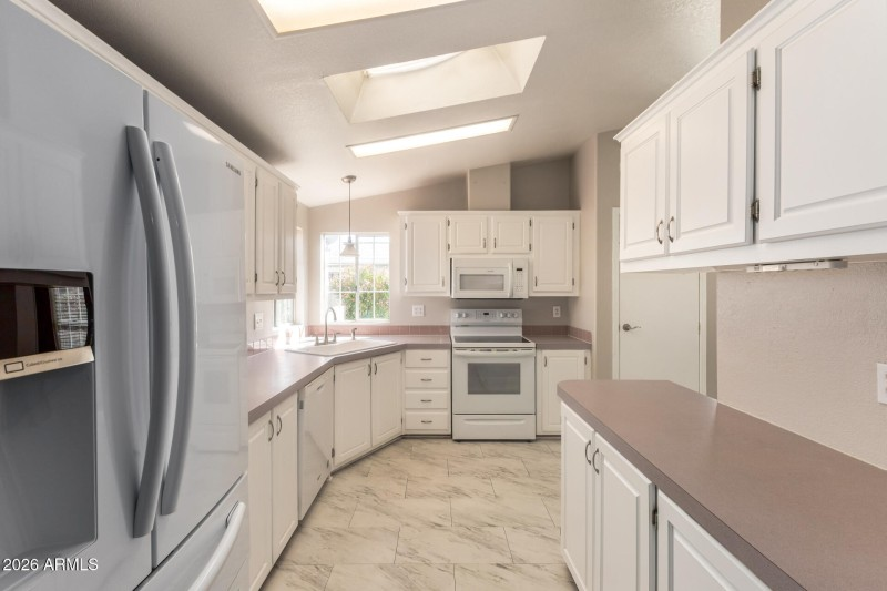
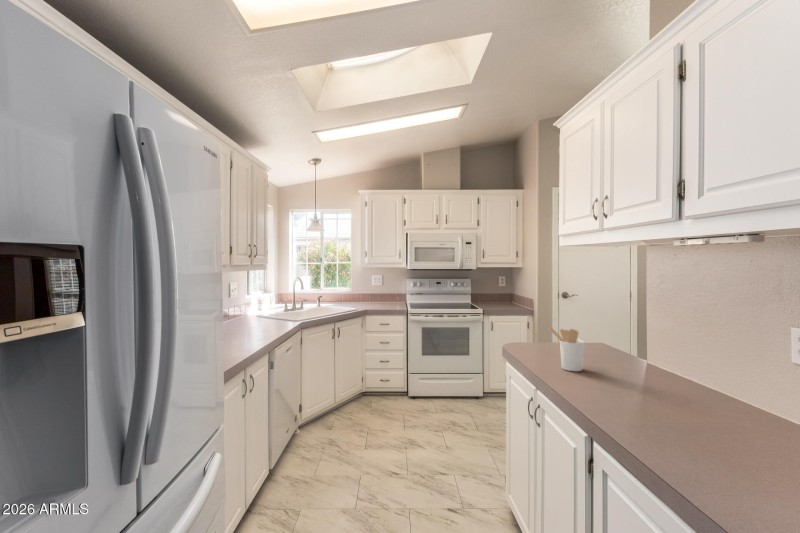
+ utensil holder (565, 347)
